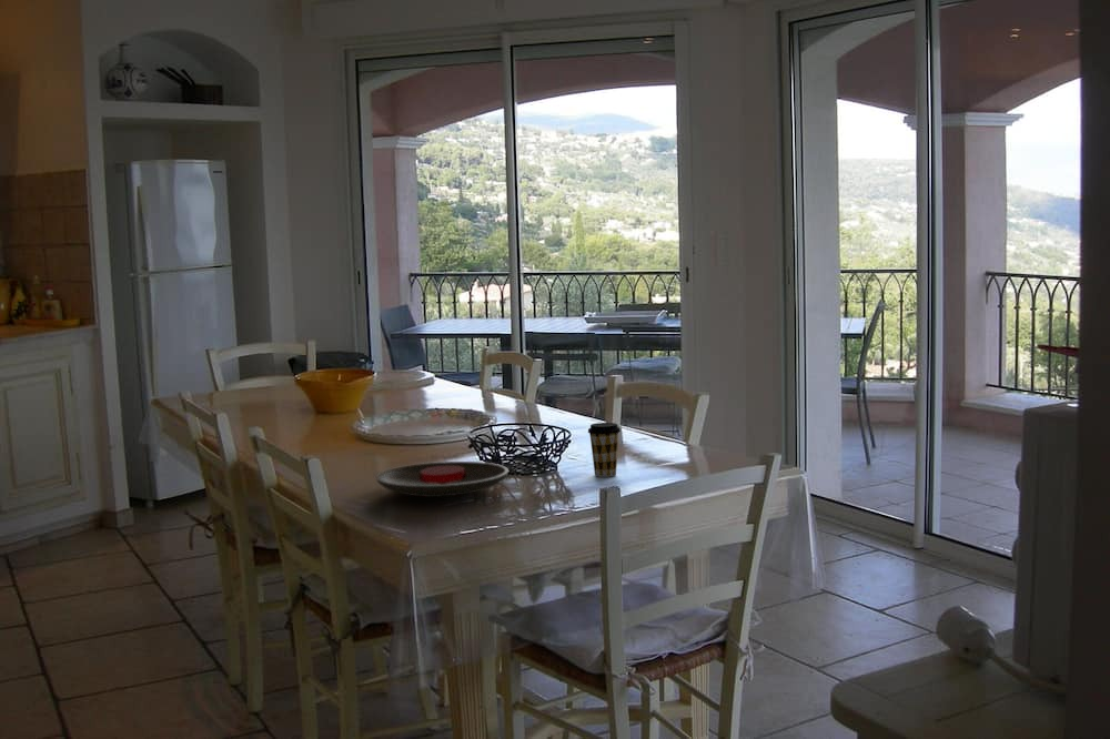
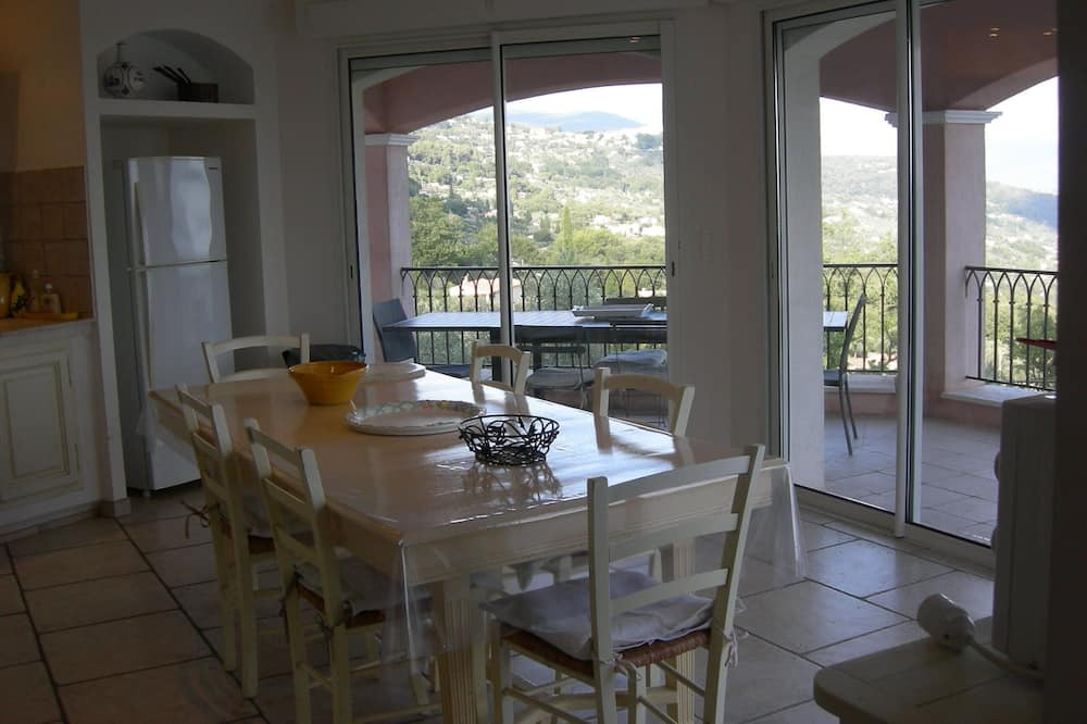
- plate (442, 480)
- coffee cup (604, 449)
